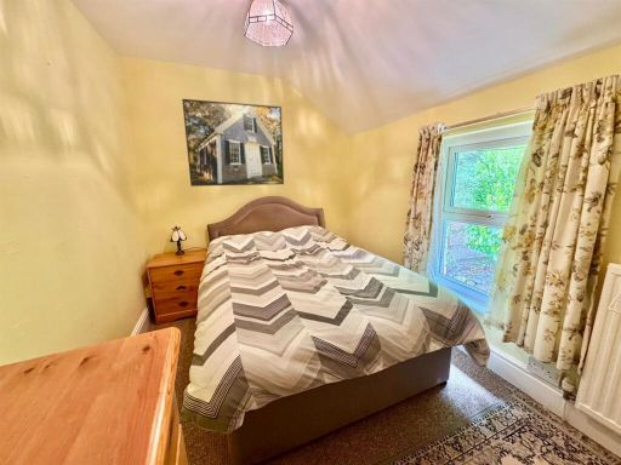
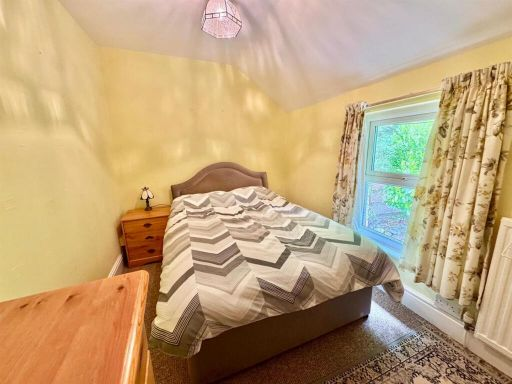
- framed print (237, 145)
